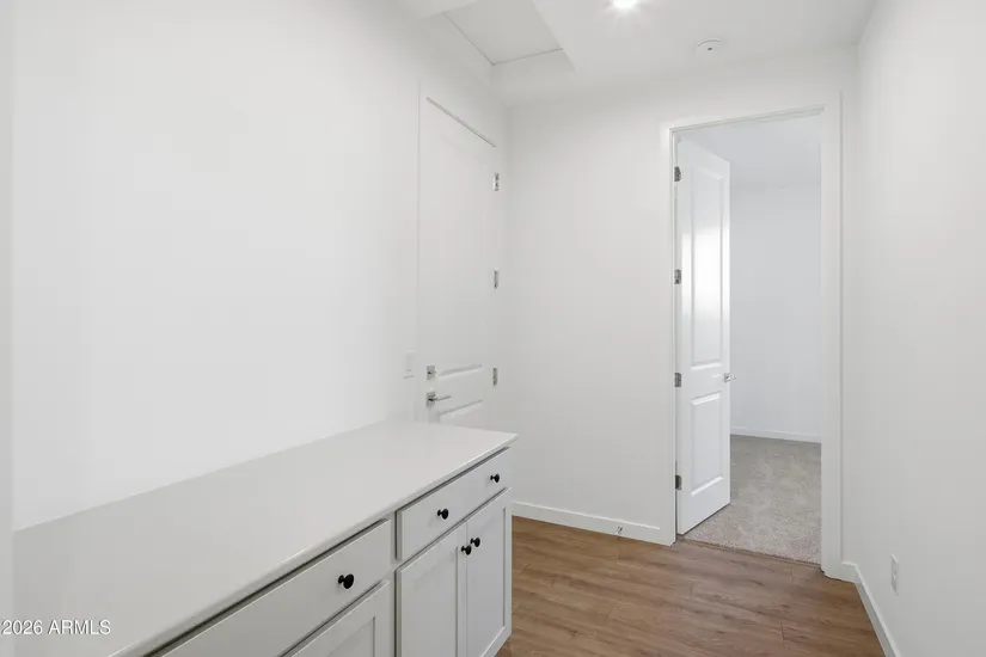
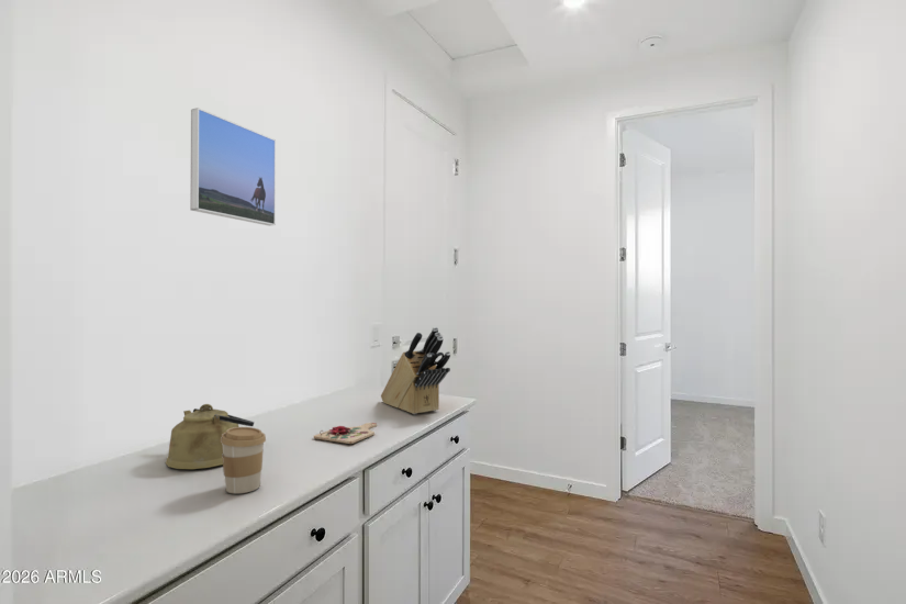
+ knife block (414, 367)
+ kettle (203, 429)
+ cutting board (354, 428)
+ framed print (236, 171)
+ coffee cup (243, 458)
